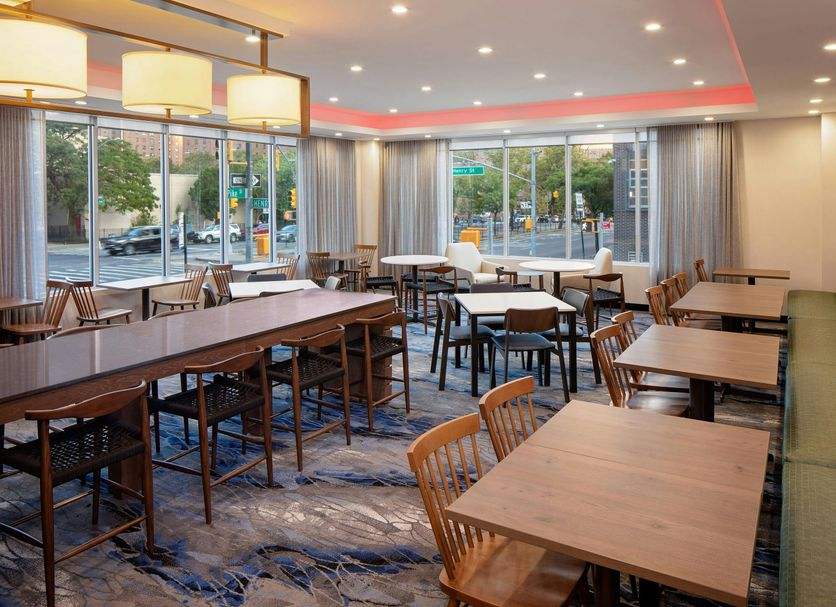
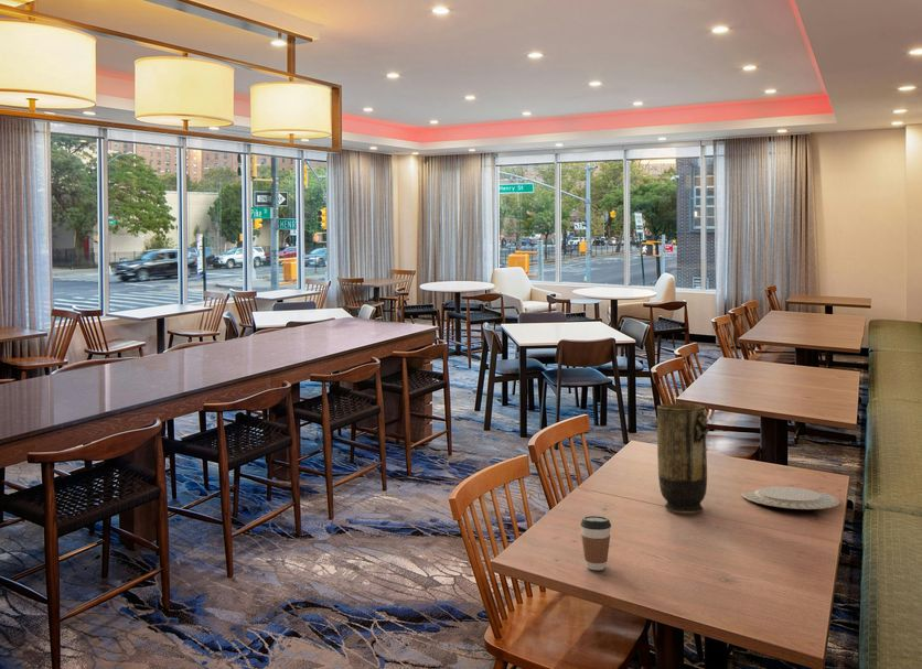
+ coffee cup (596, 542)
+ chinaware (789, 495)
+ vase (683, 457)
